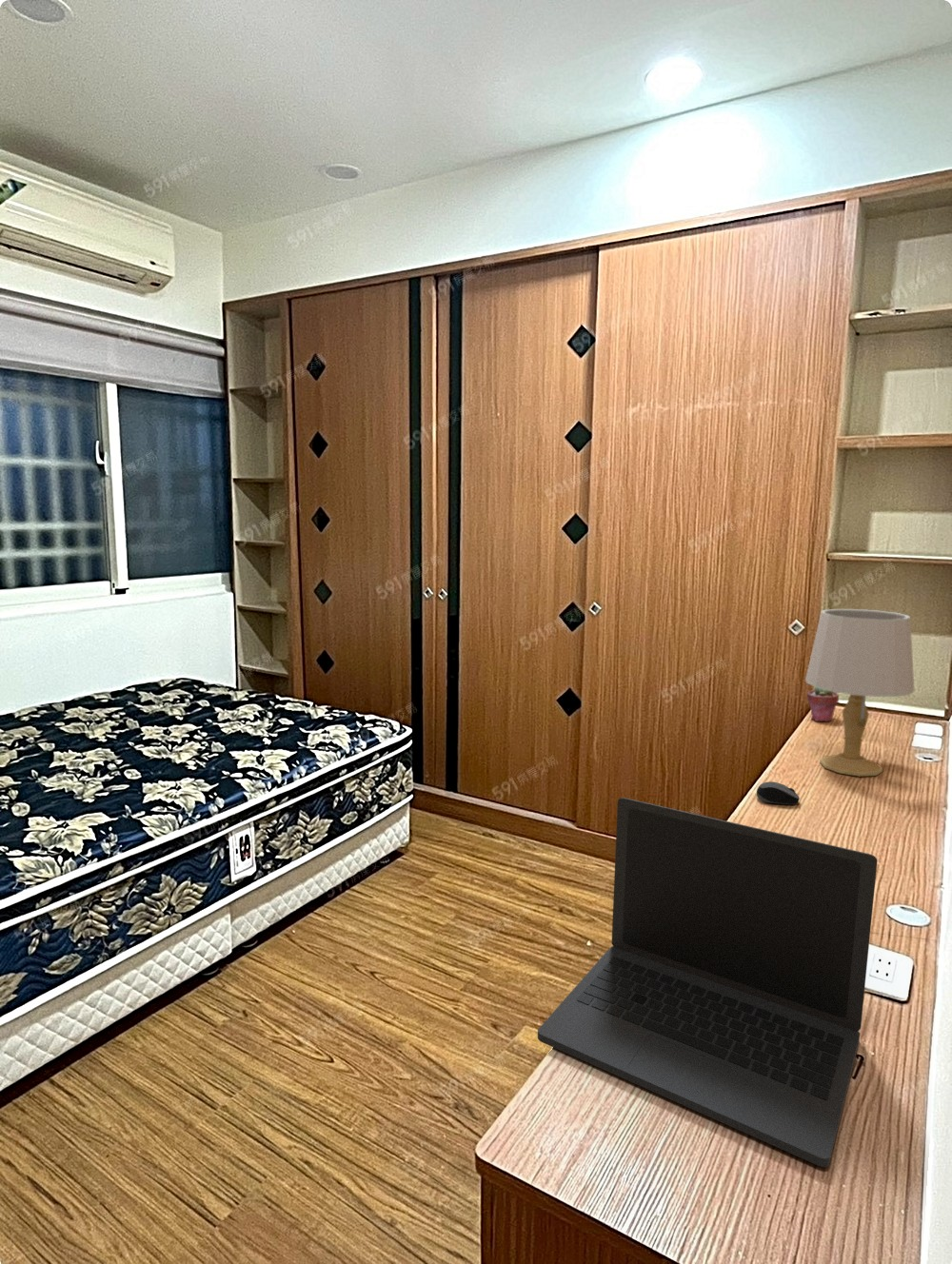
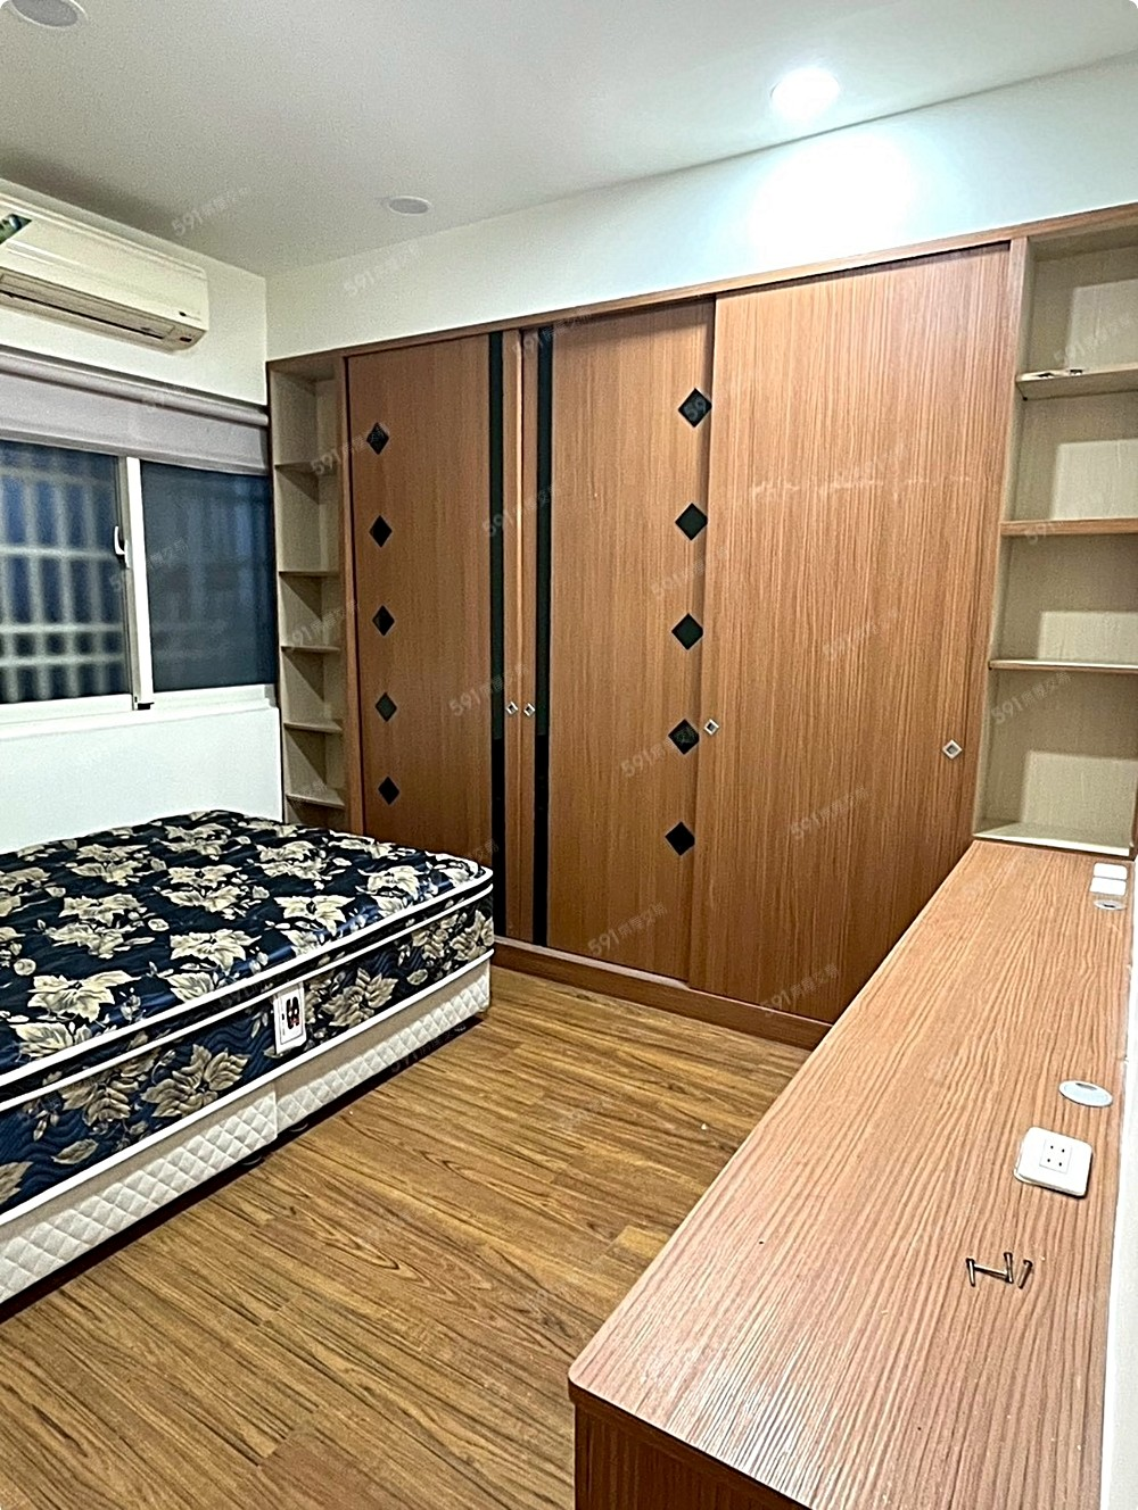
- laptop (704, 948)
- potted succulent (823, 701)
- computer mouse (778, 792)
- table lamp (857, 691)
